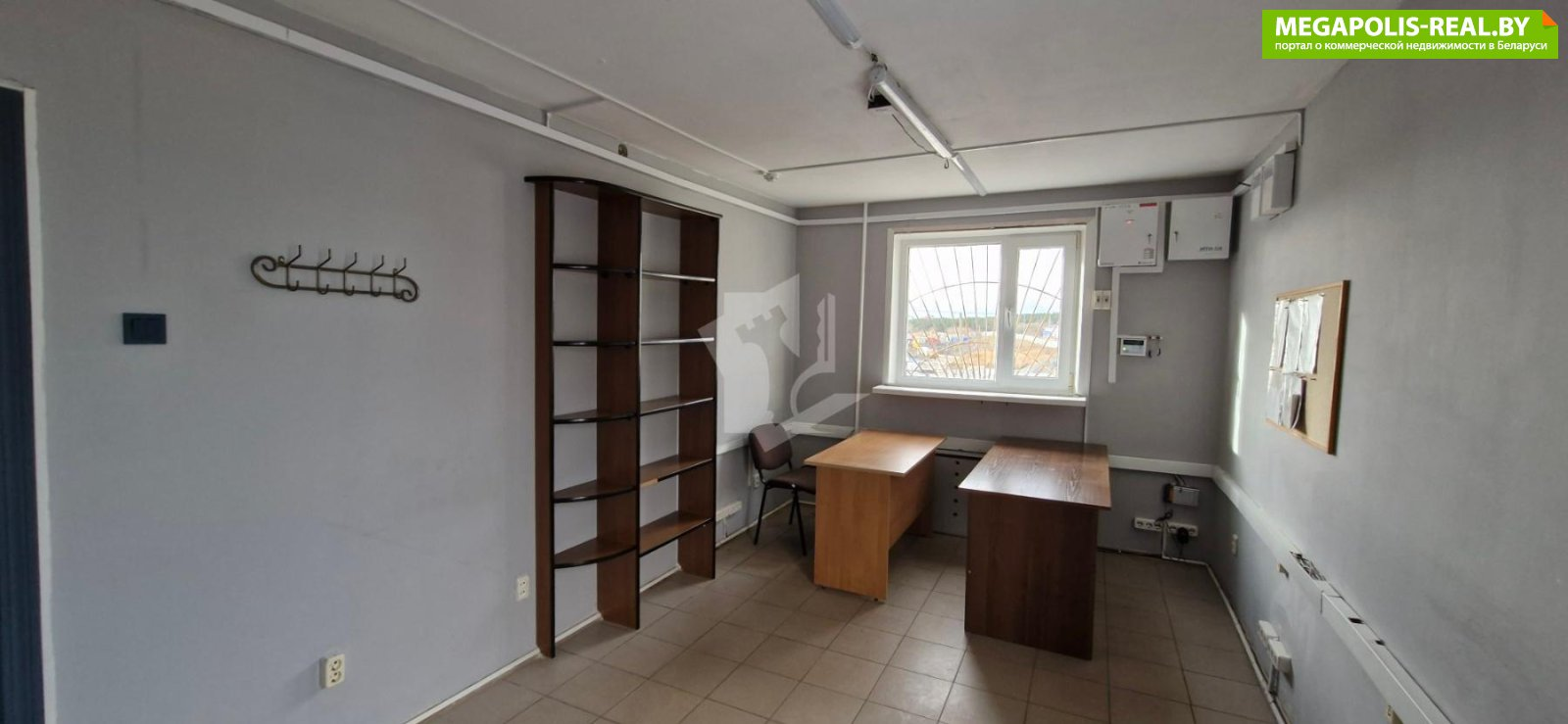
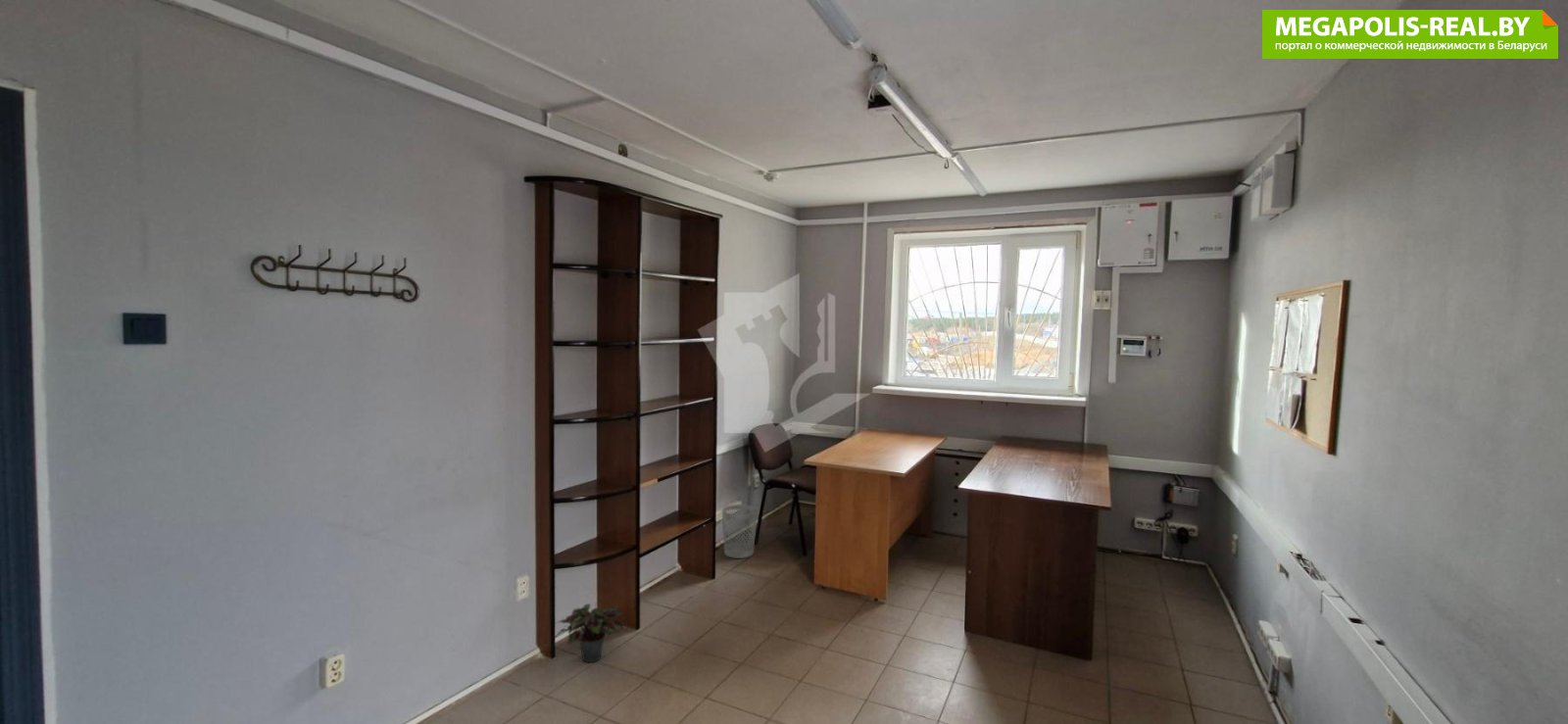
+ potted plant (590, 633)
+ wastebasket (739, 531)
